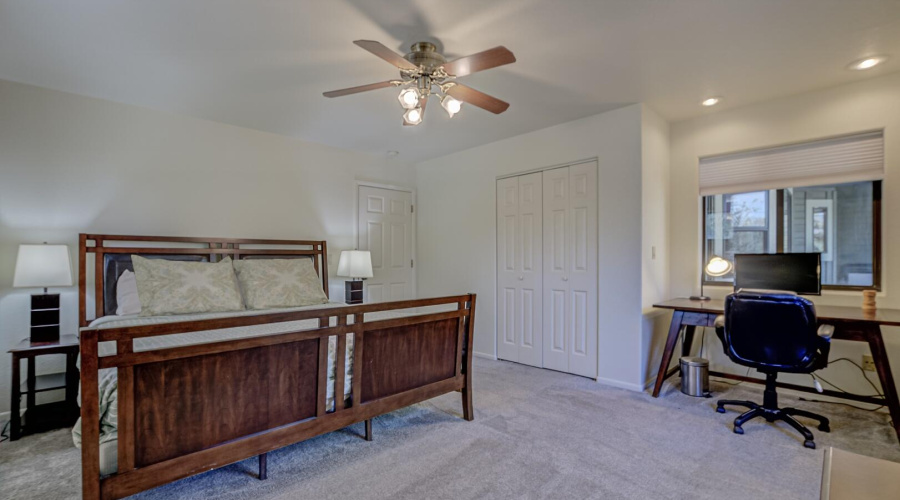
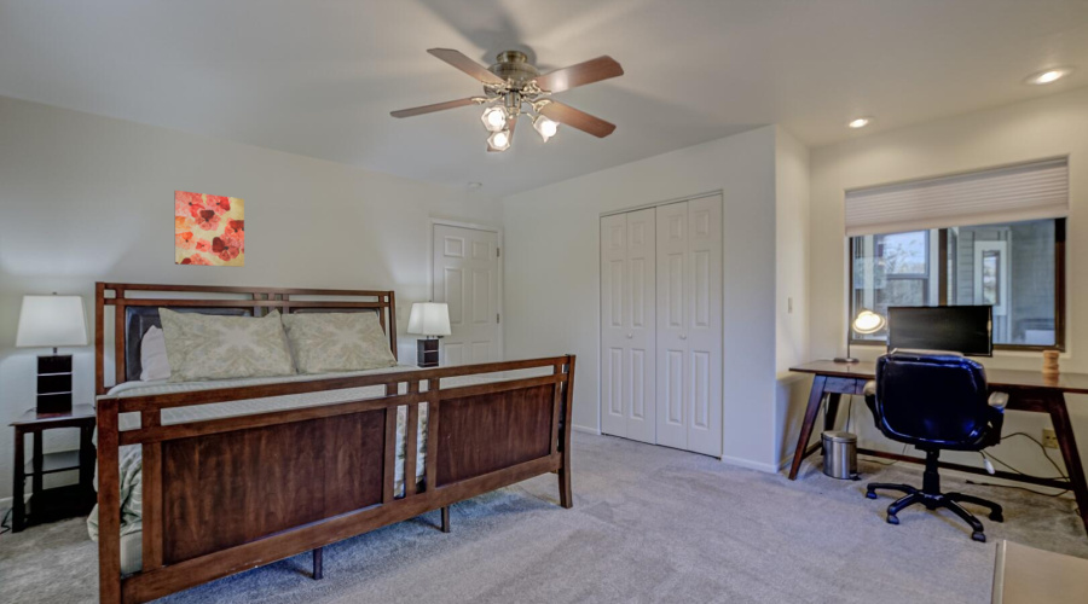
+ wall art (210, 230)
